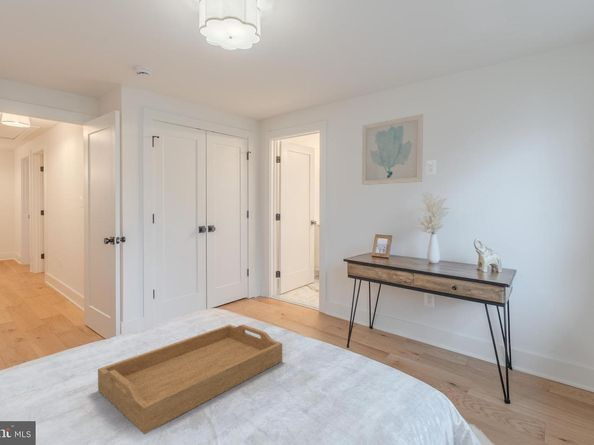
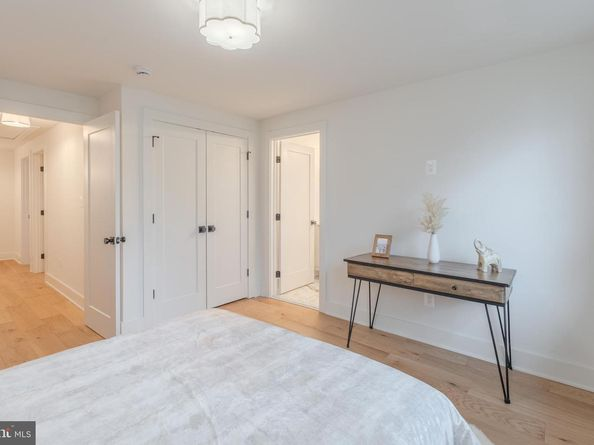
- serving tray (198, 361)
- wall art (390, 151)
